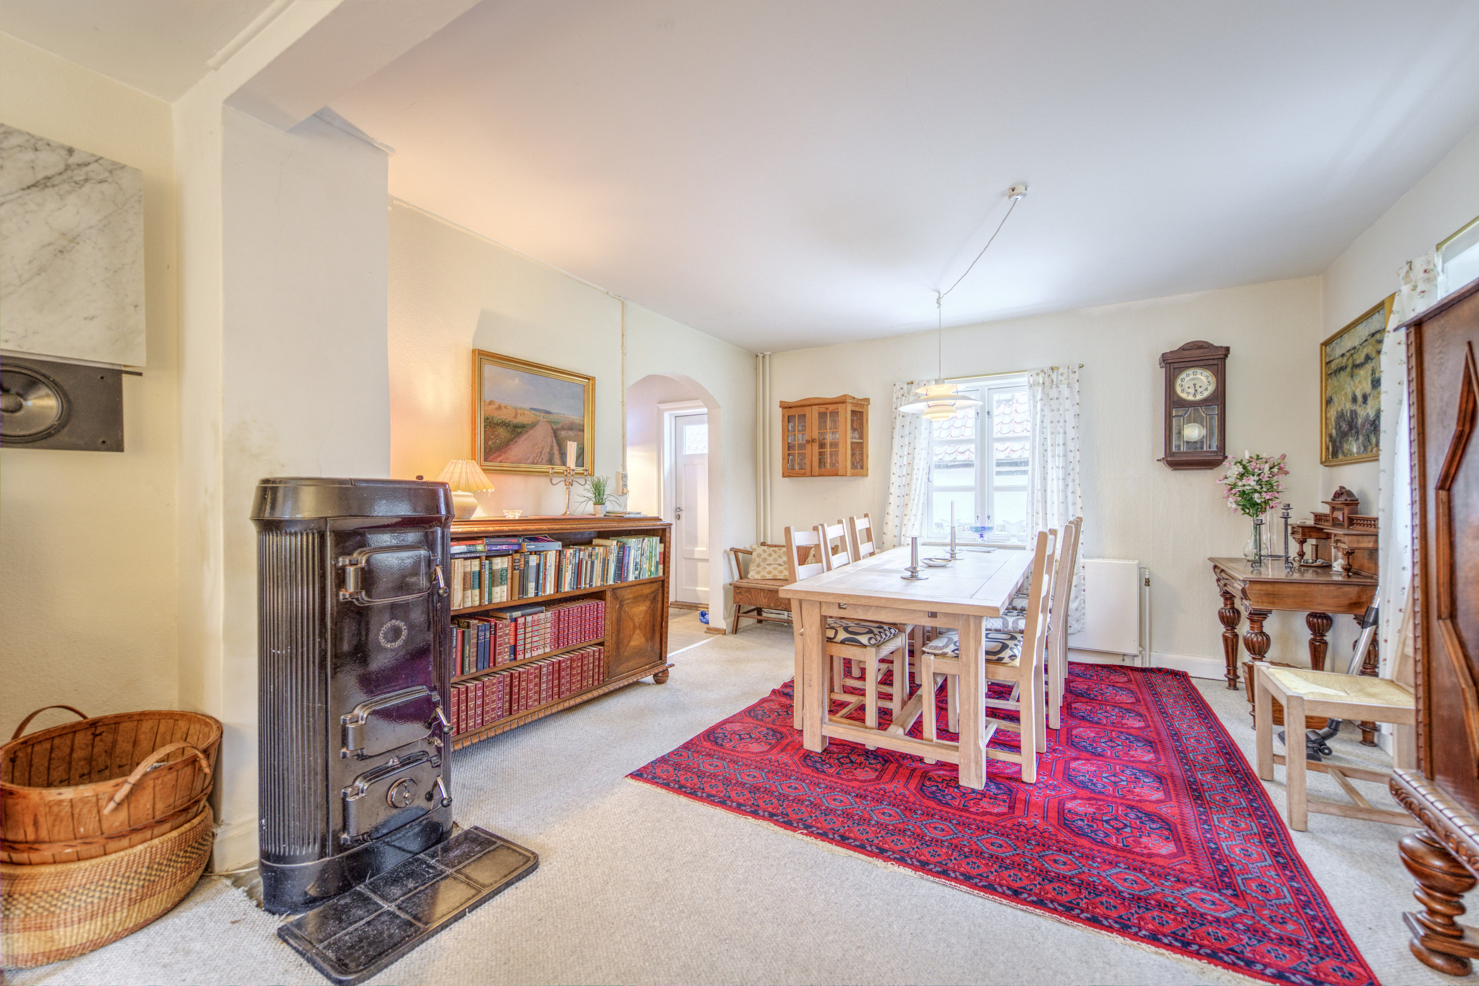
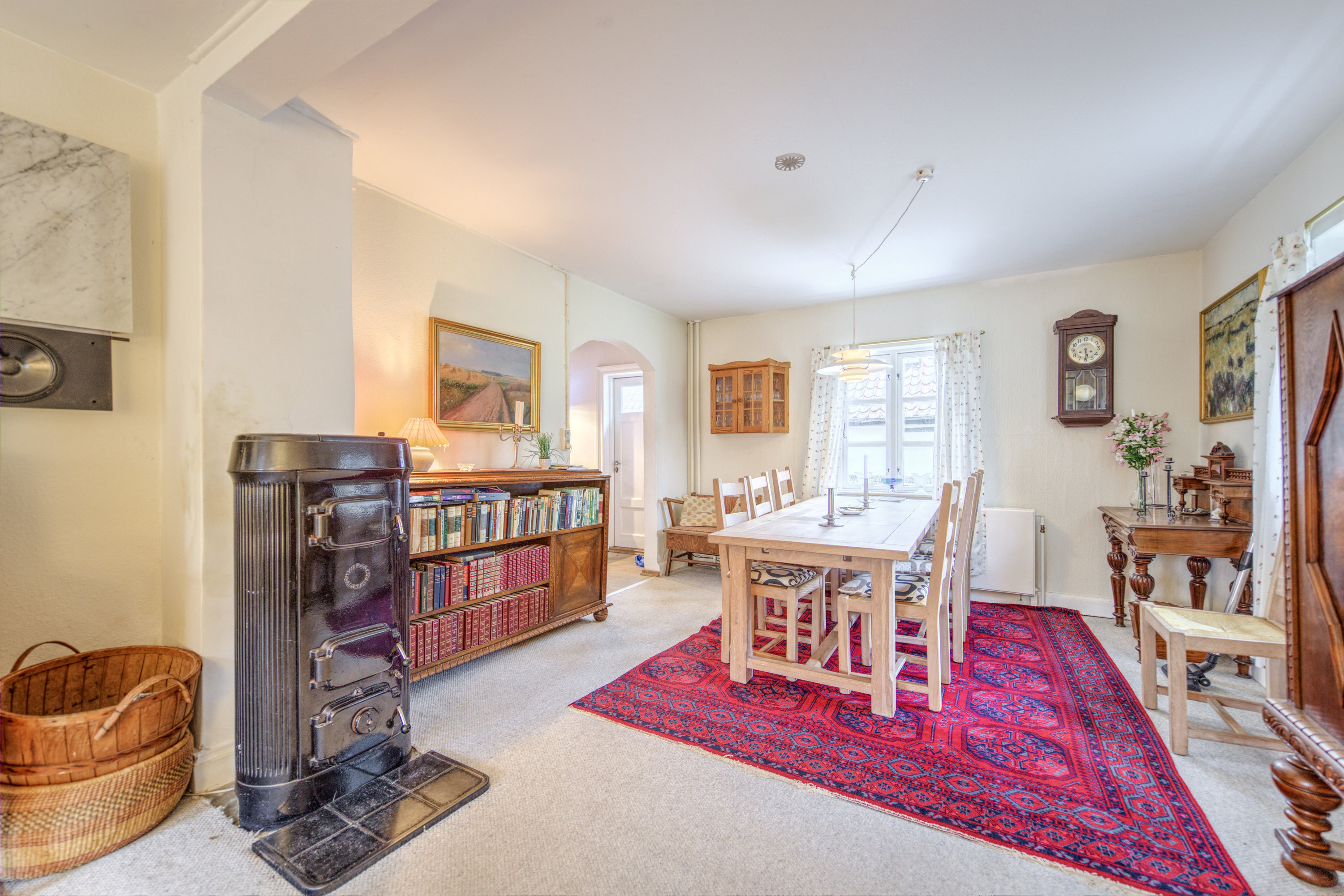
+ smoke detector (790, 163)
